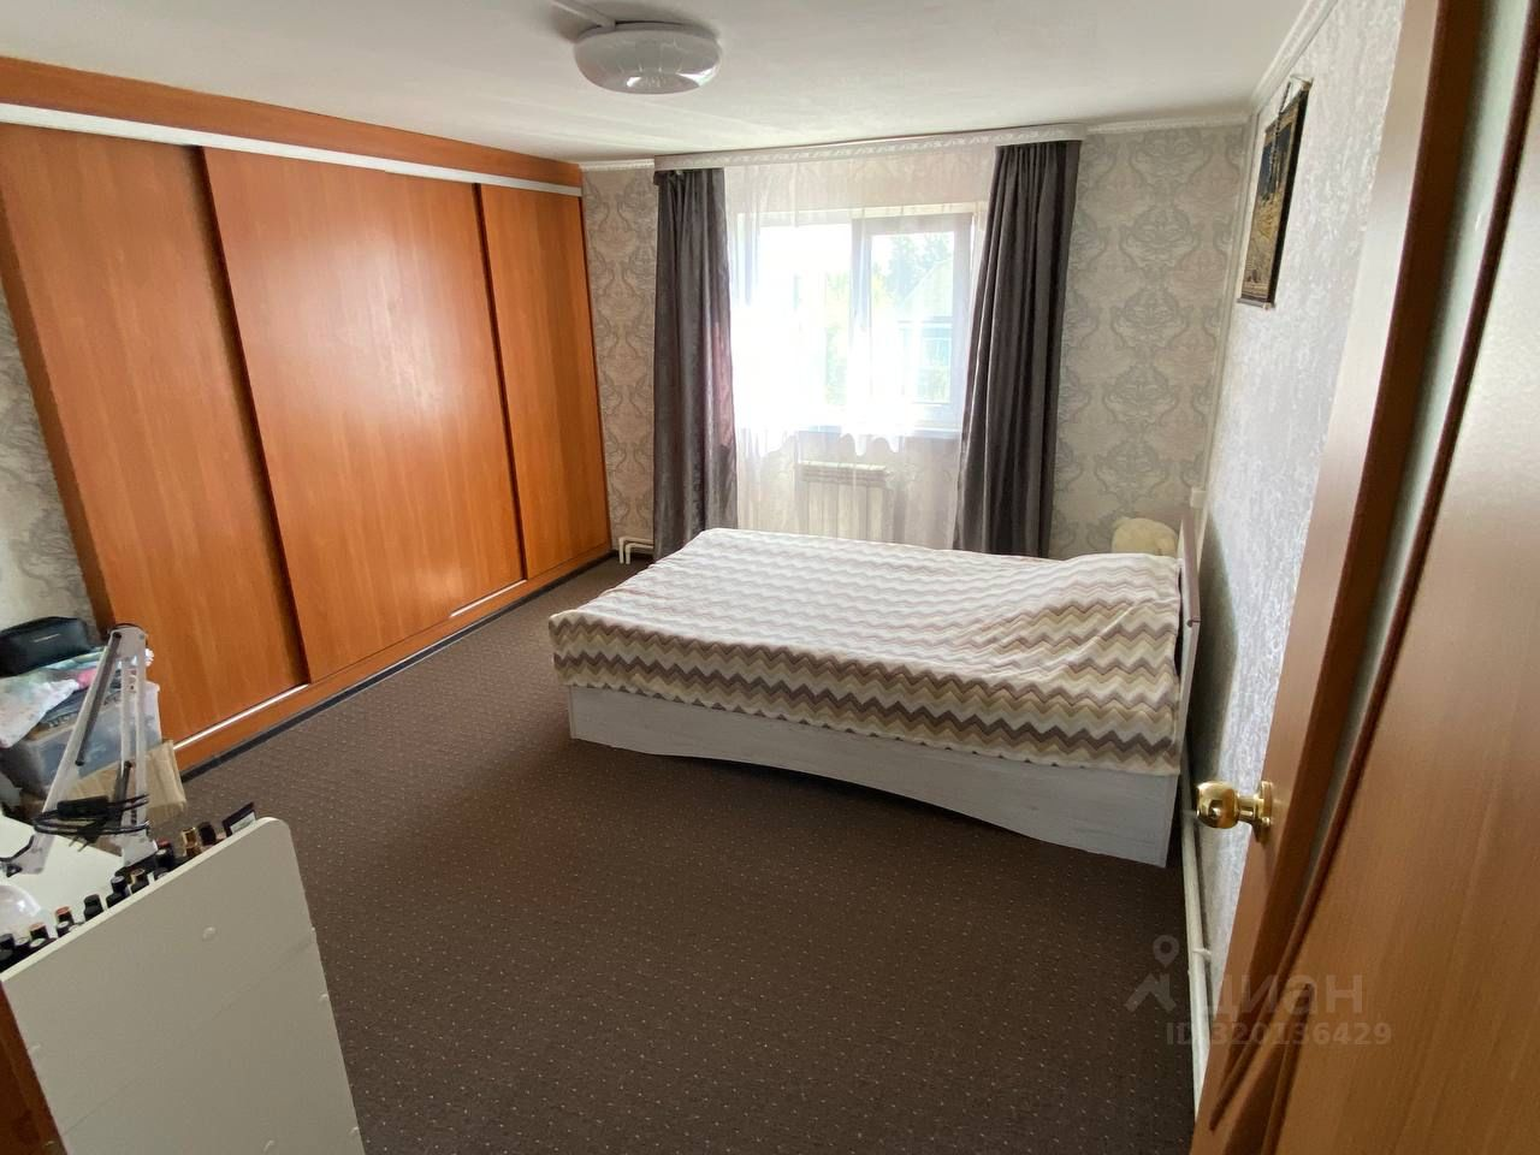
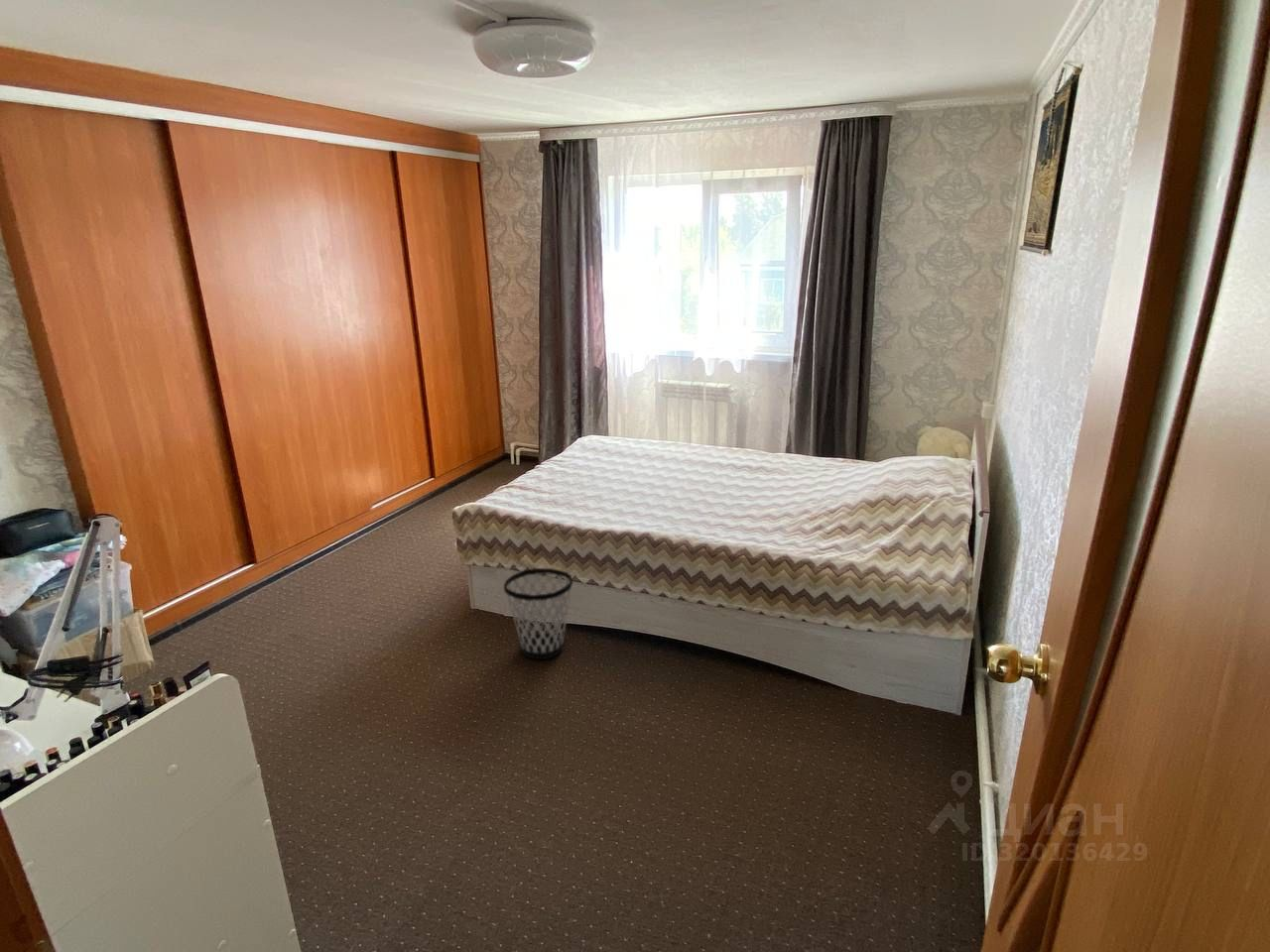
+ wastebasket (540, 616)
